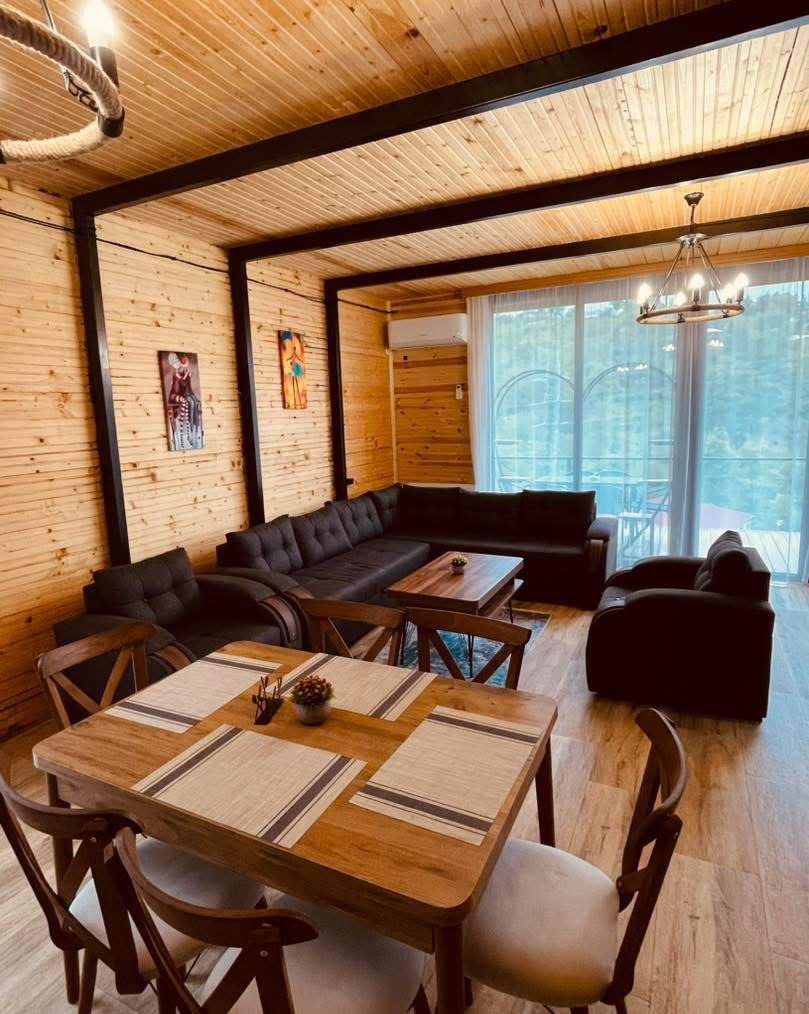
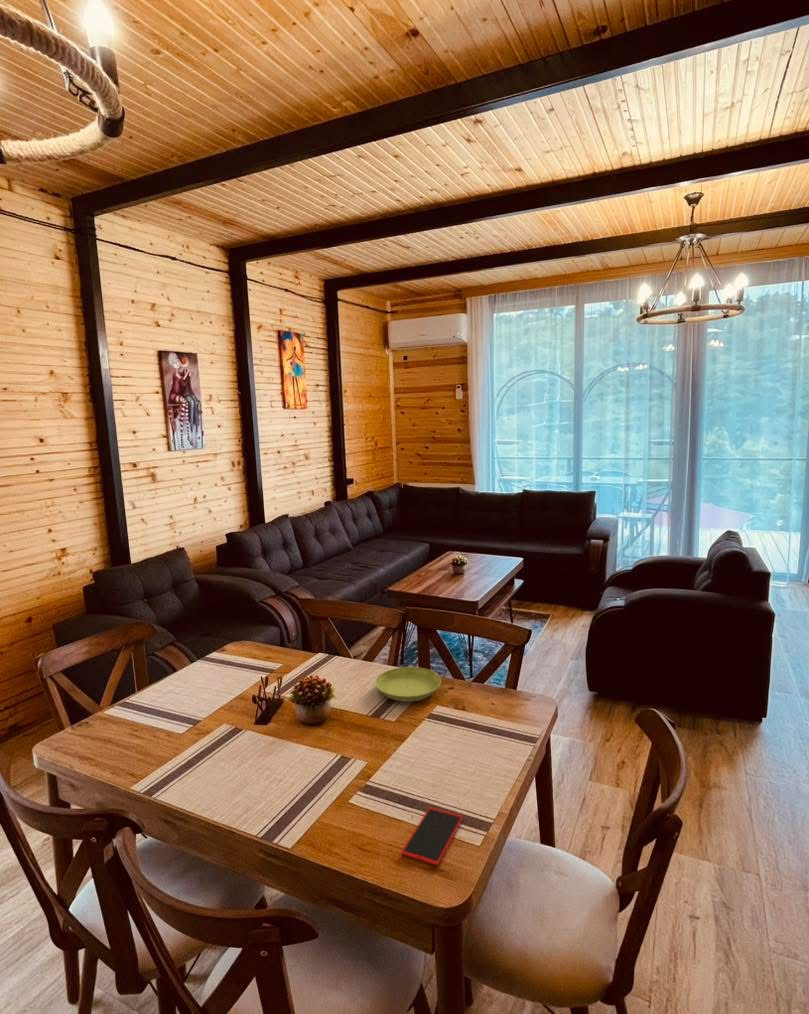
+ saucer (408, 685)
+ smartphone (433, 834)
